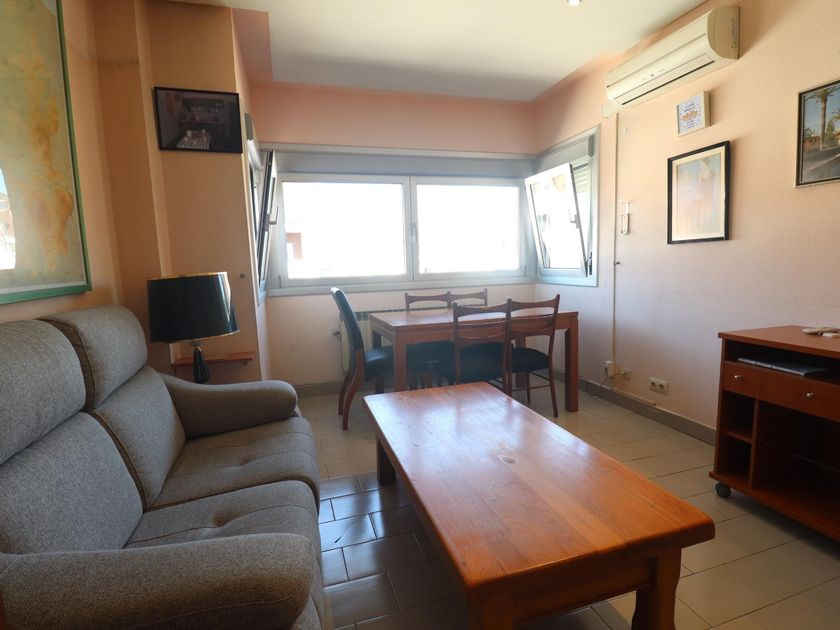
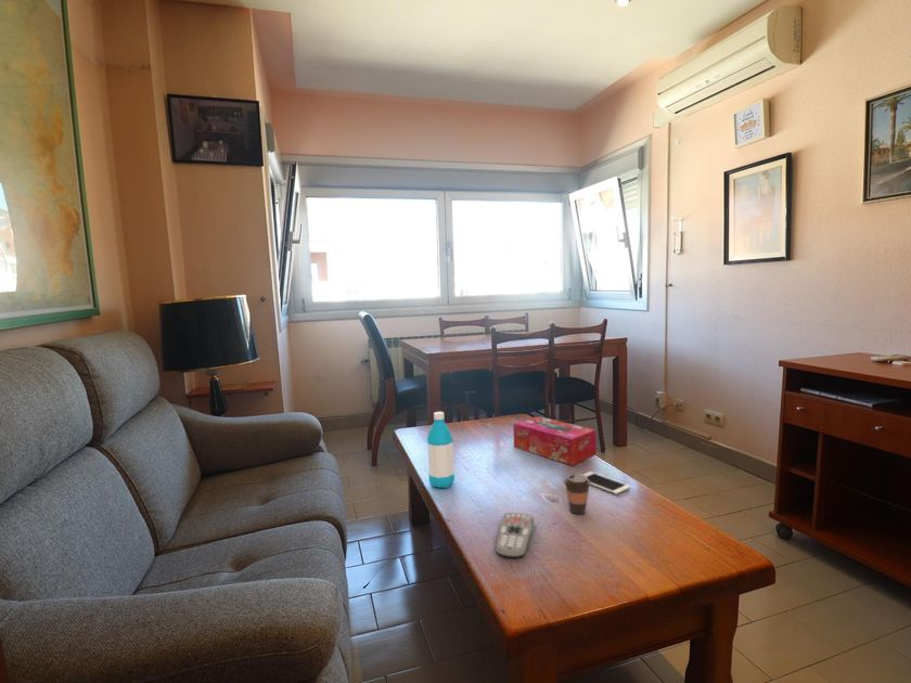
+ water bottle (440, 449)
+ coffee cup (577, 494)
+ remote control (514, 533)
+ cell phone (602, 481)
+ tissue box (553, 438)
